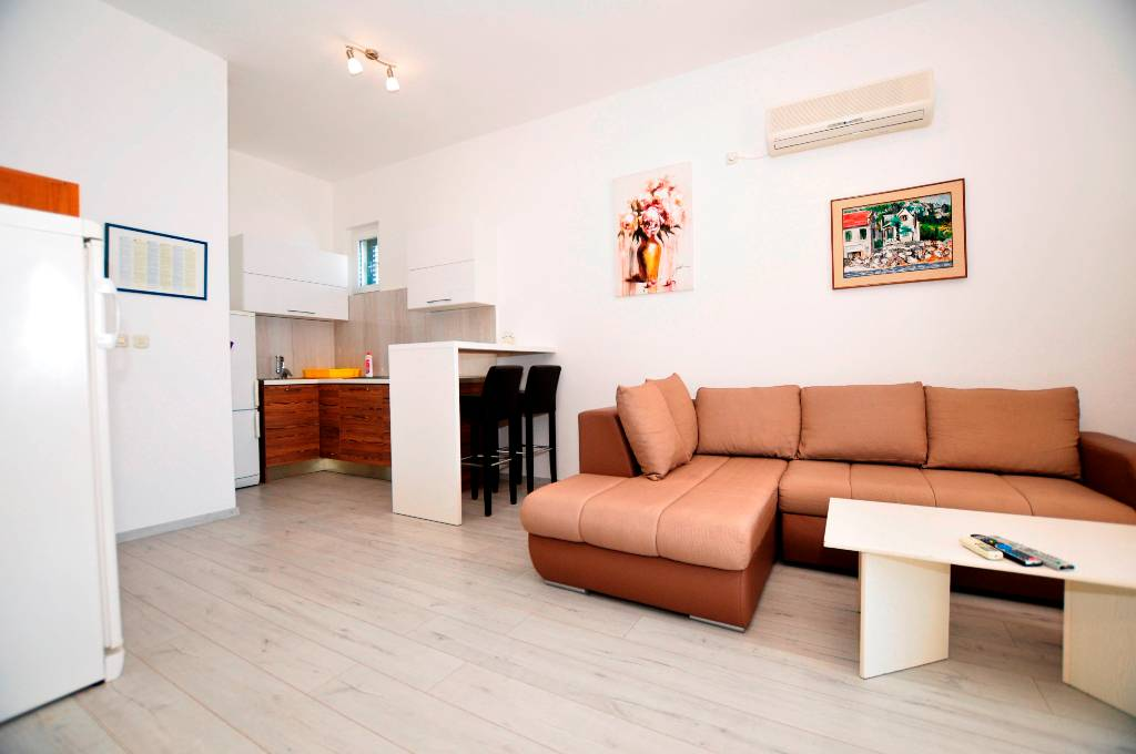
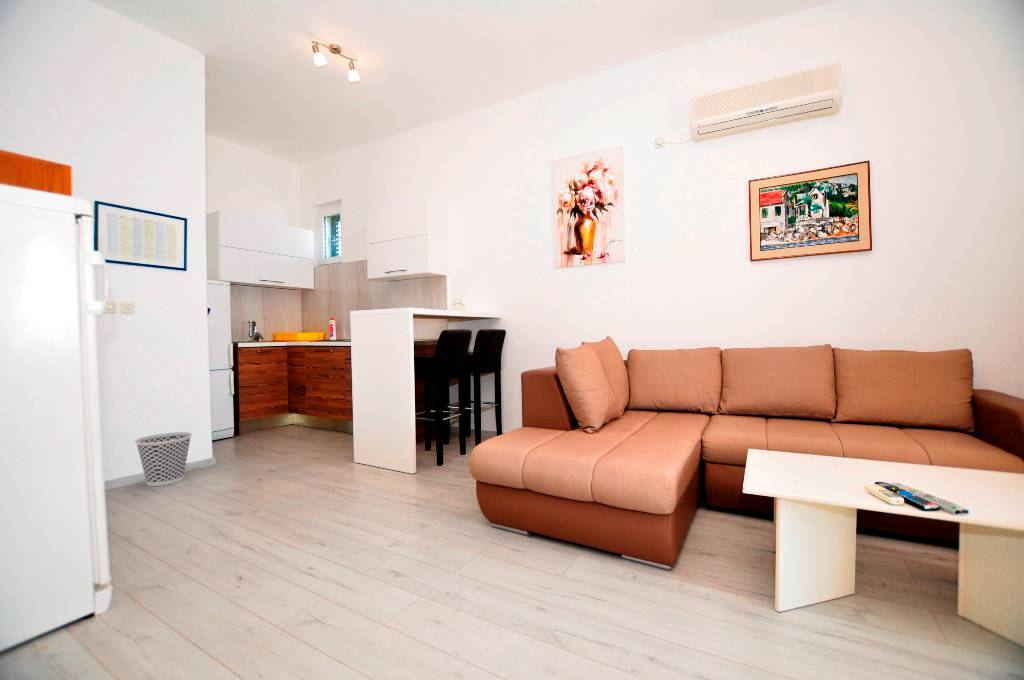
+ wastebasket (165, 459)
